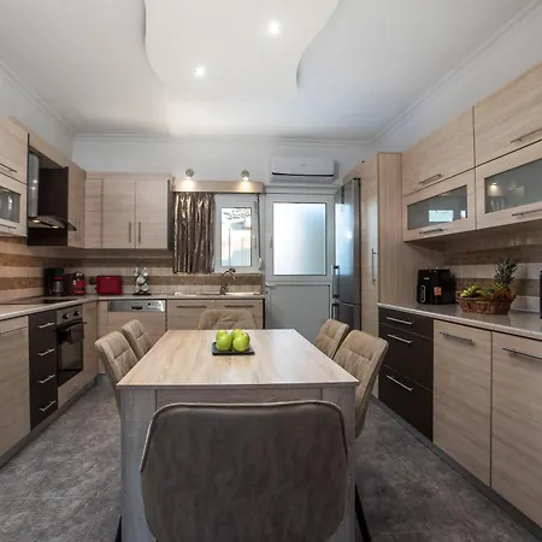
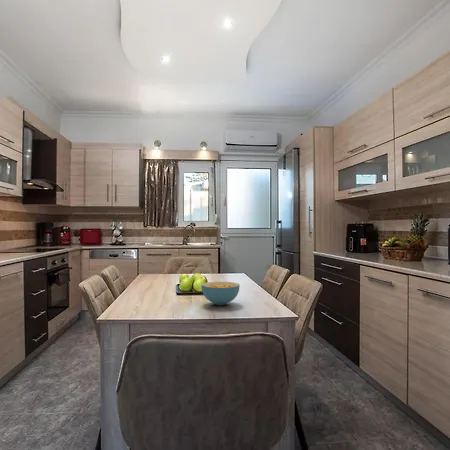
+ cereal bowl (220, 294)
